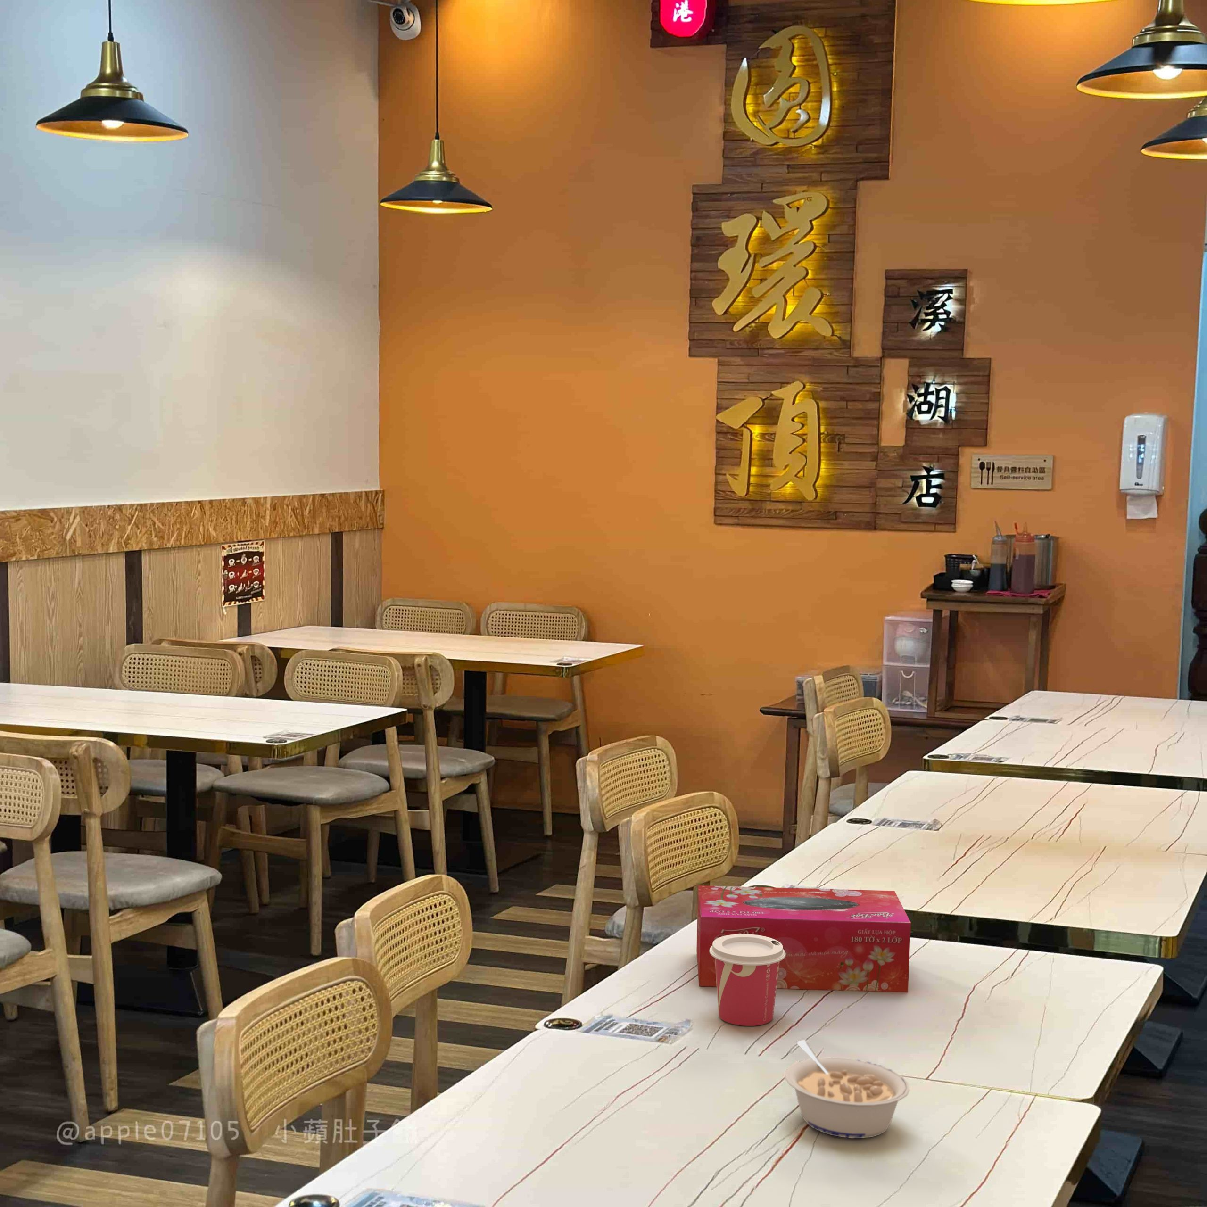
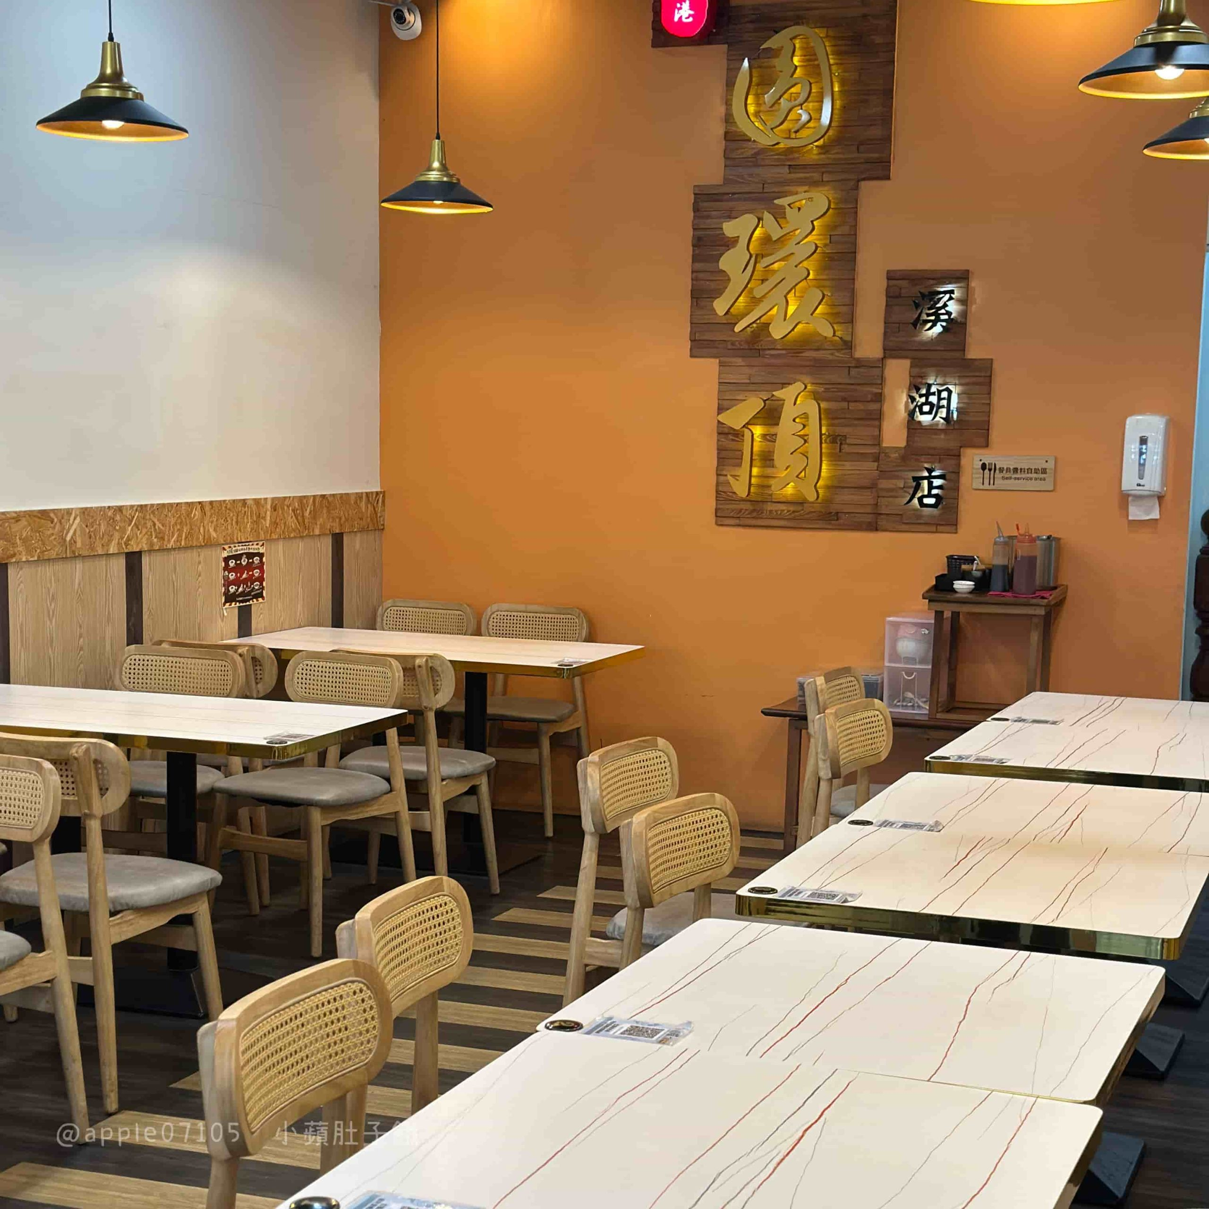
- tissue box (799, 937)
- legume (841, 1095)
- cup (746, 980)
